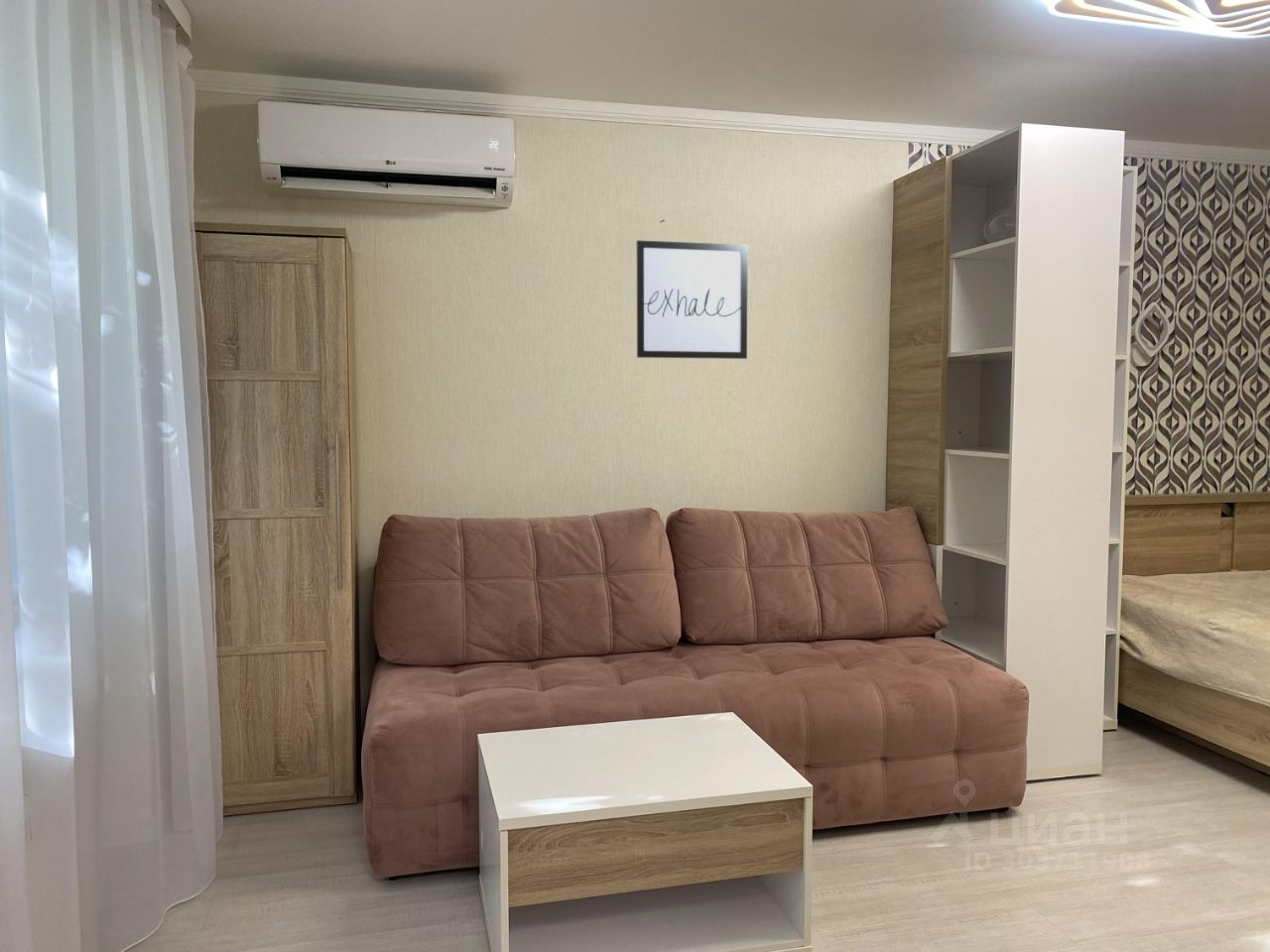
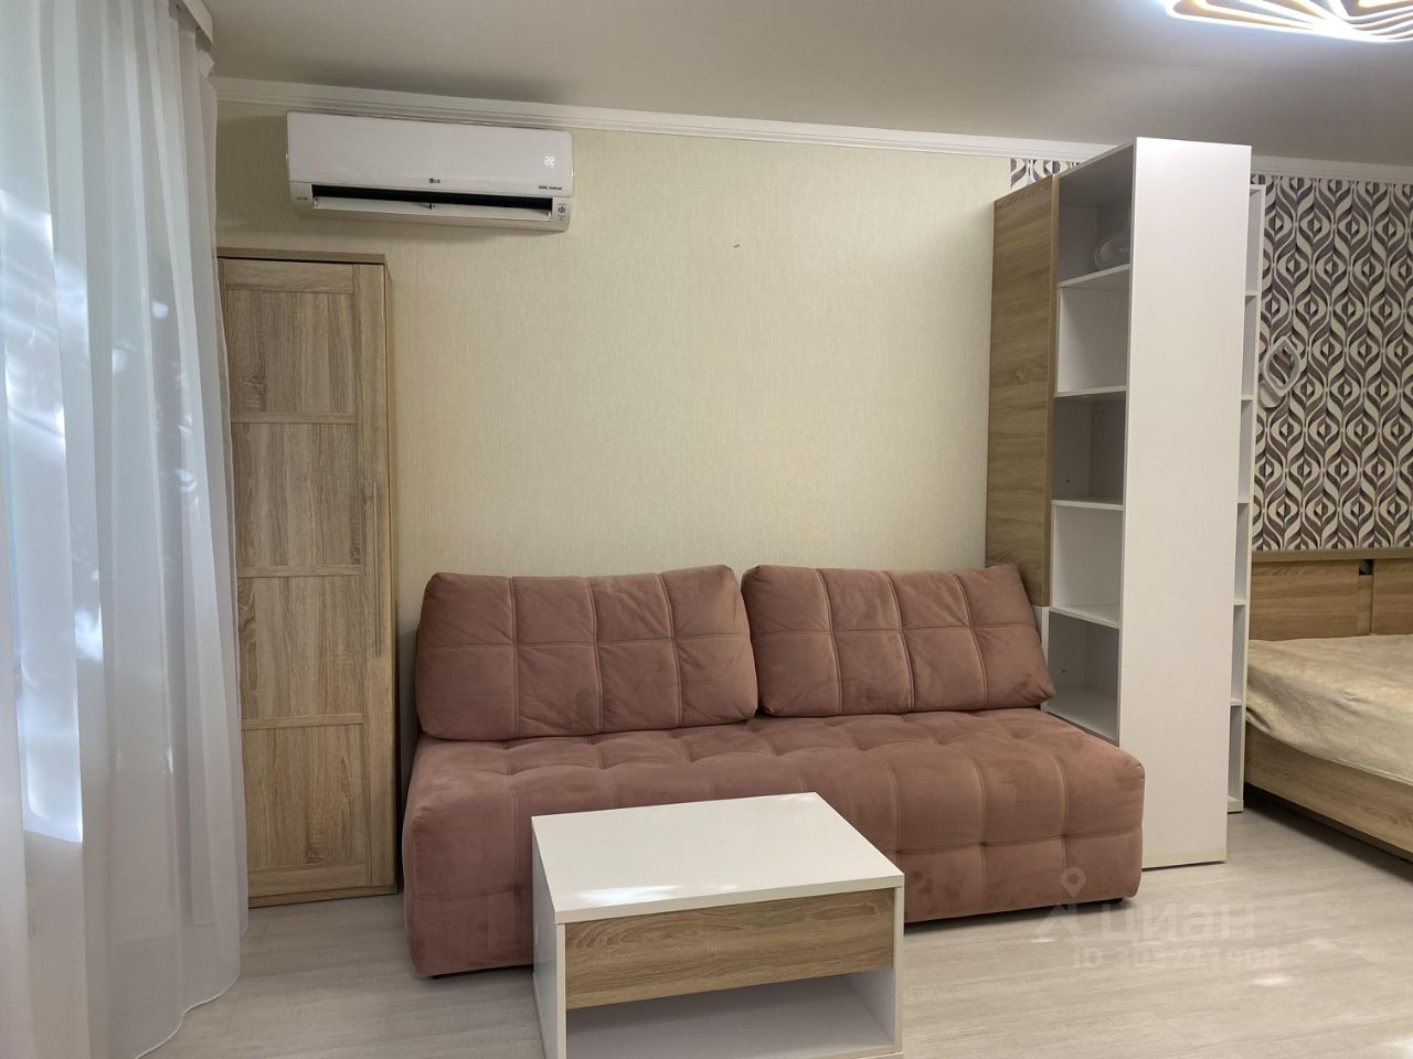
- wall art (693, 300)
